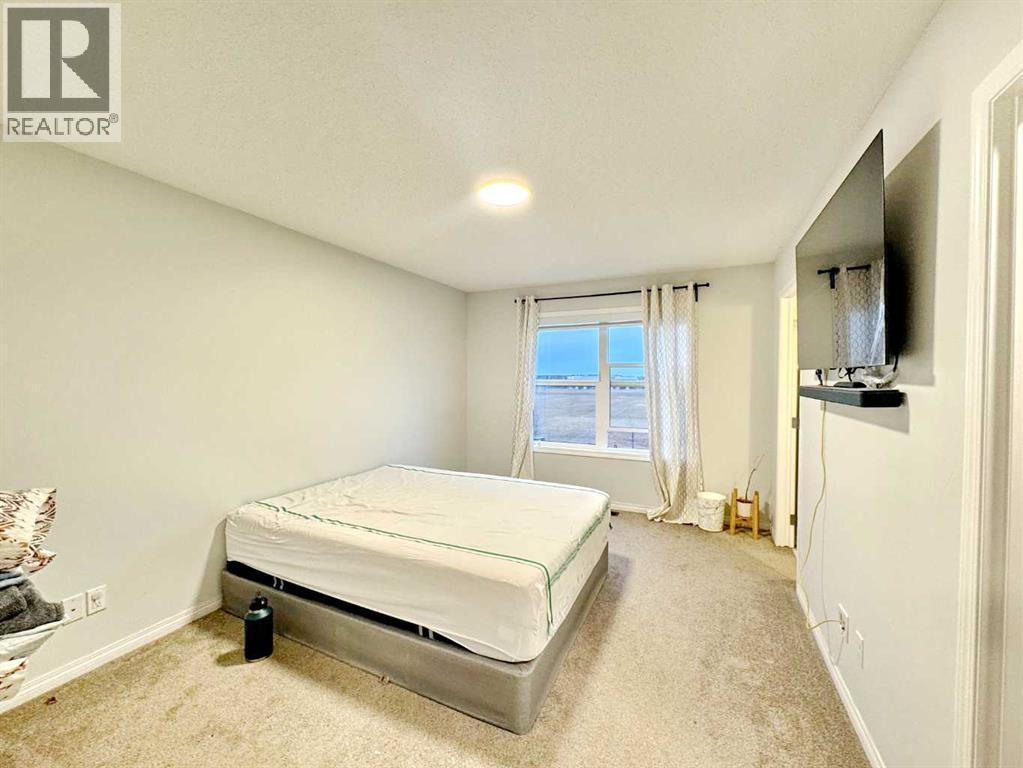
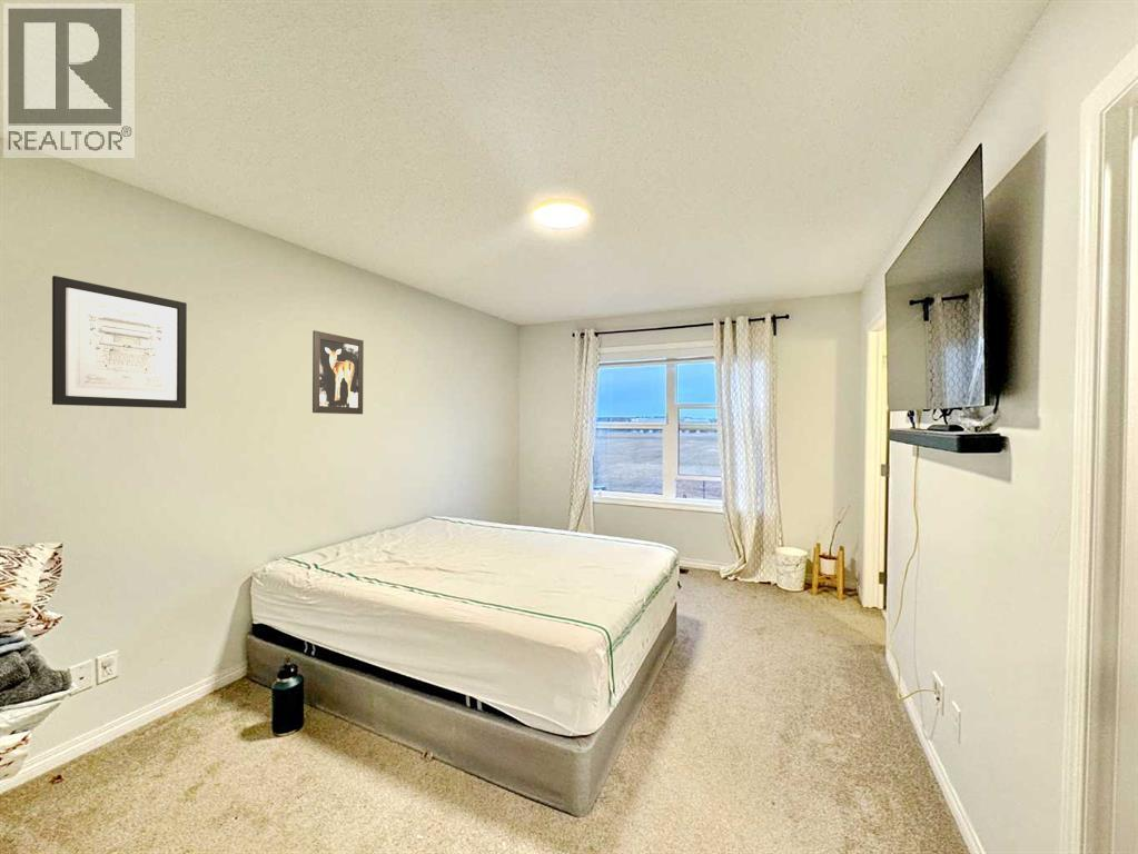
+ wall art (339, 374)
+ wall art (126, 348)
